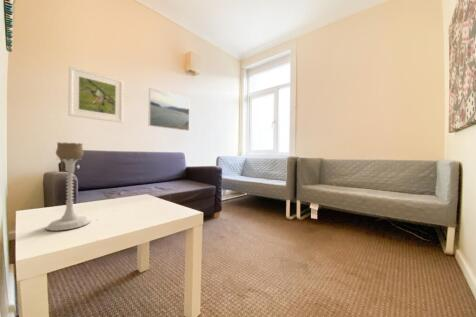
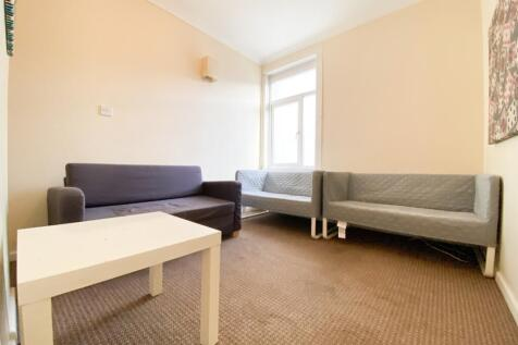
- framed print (98, 96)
- candle holder (69, 183)
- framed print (170, 111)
